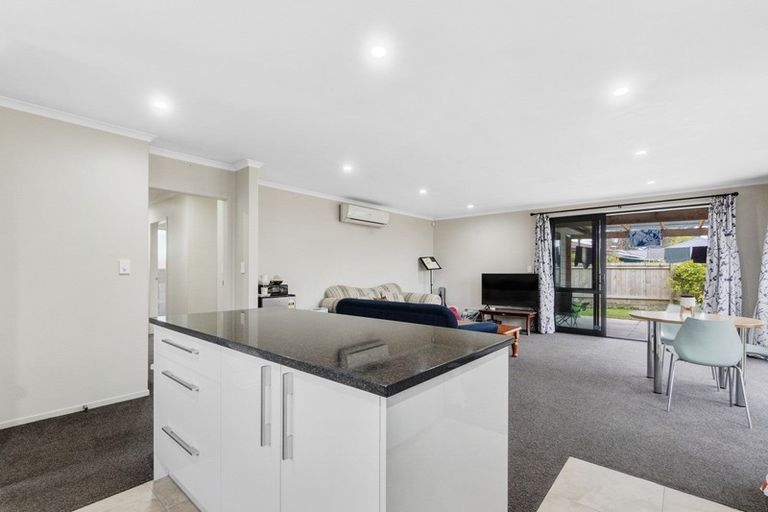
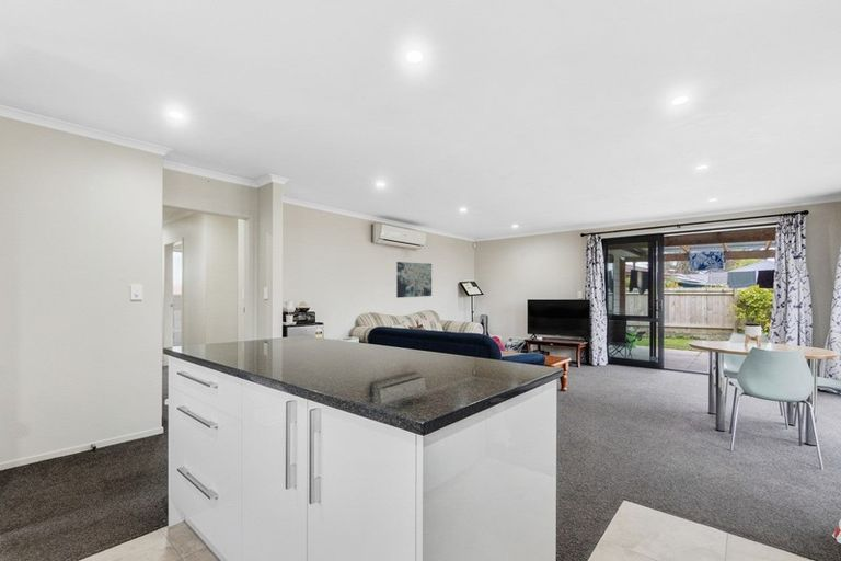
+ wall art (415, 279)
